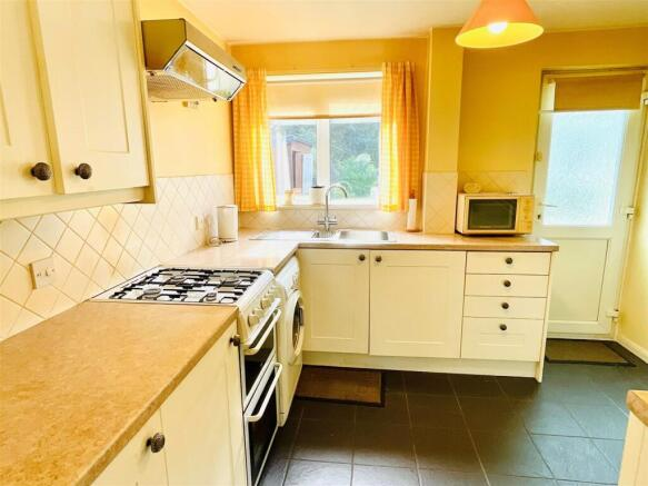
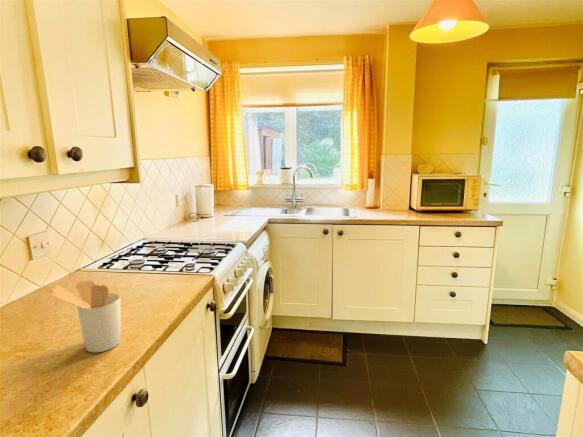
+ utensil holder (88, 314)
